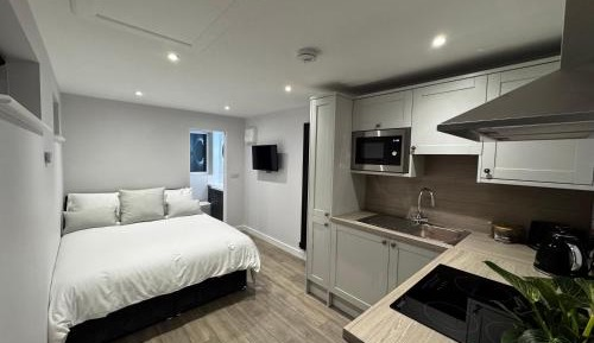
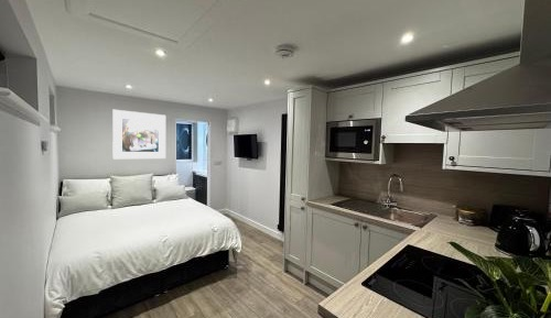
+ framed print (140, 135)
